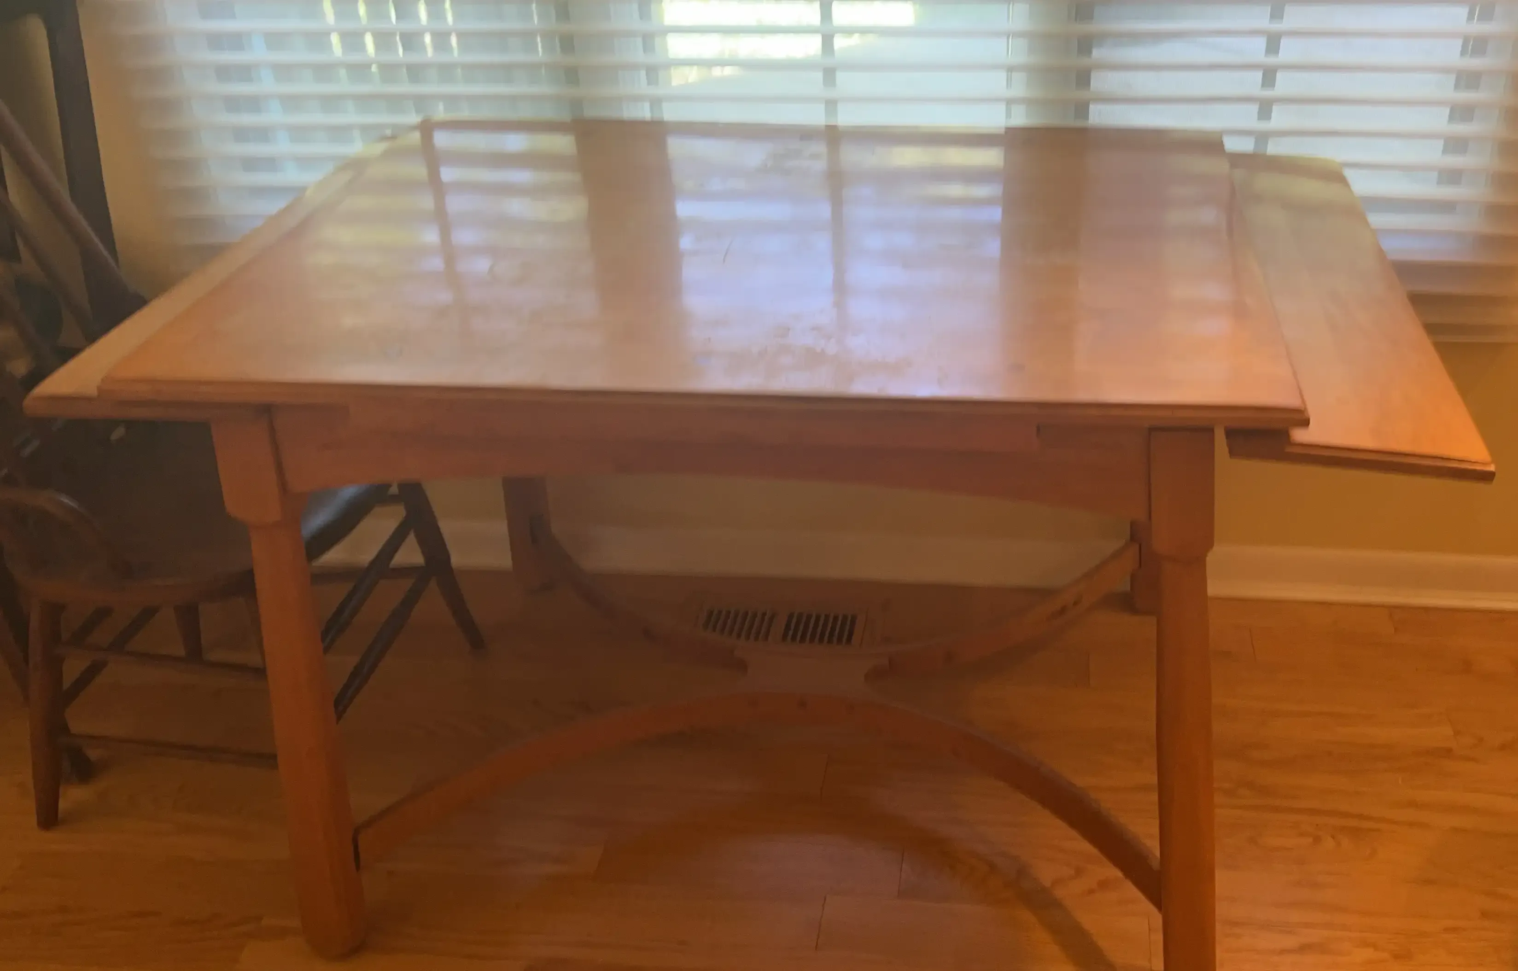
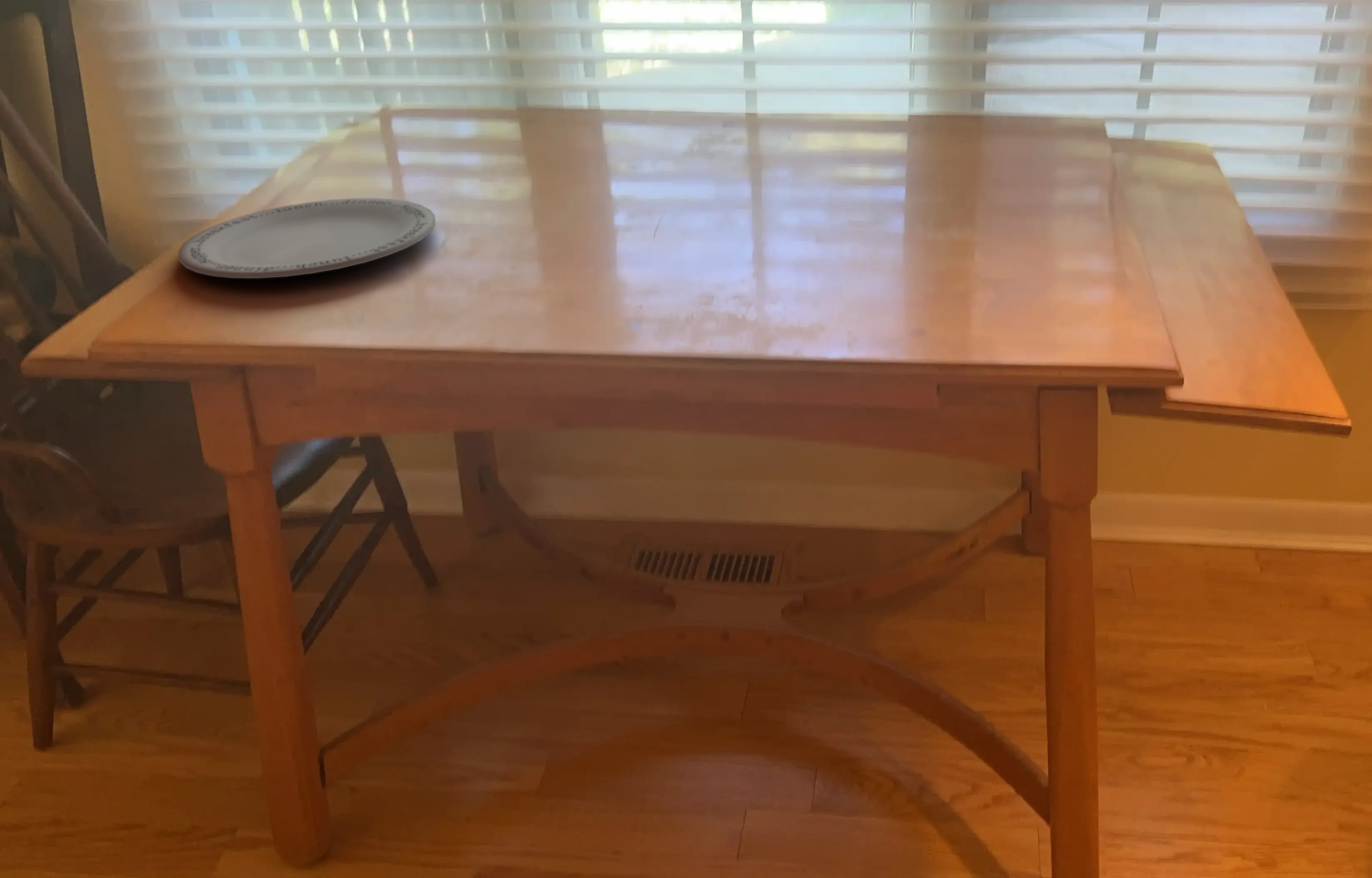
+ plate (311, 239)
